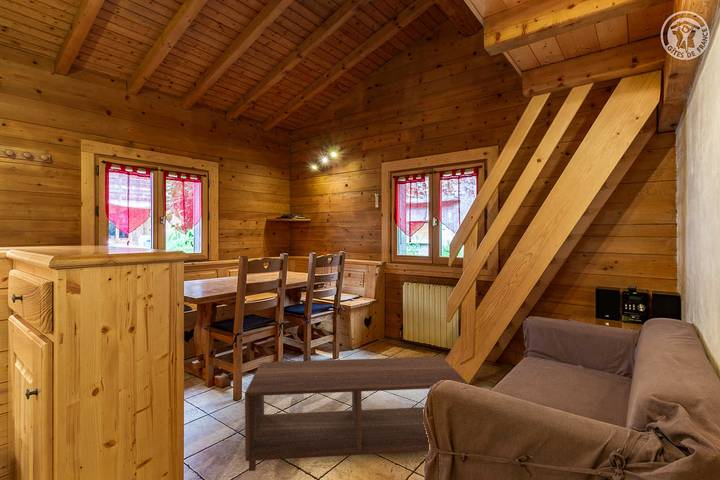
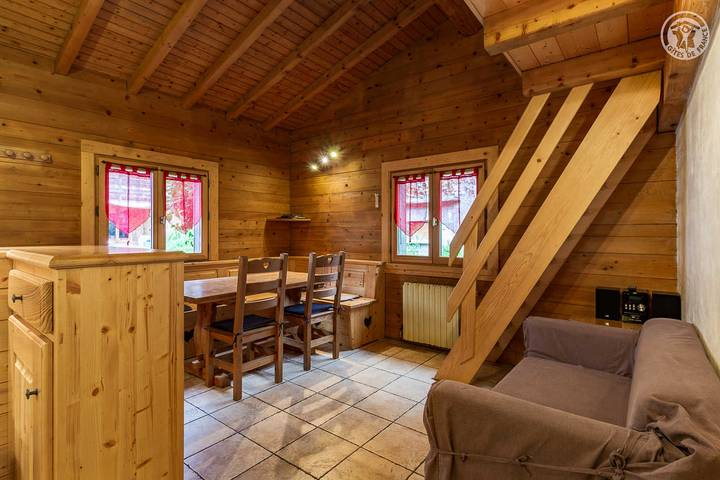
- coffee table (356, 407)
